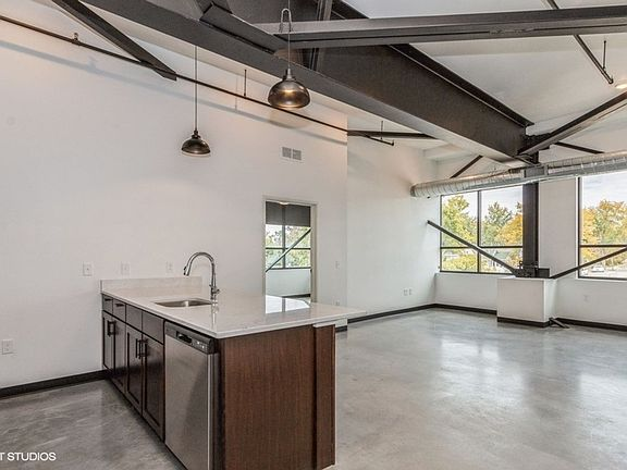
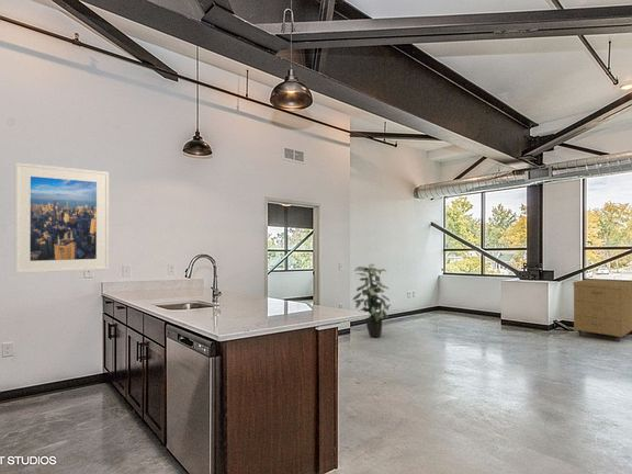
+ storage cabinet (602, 308)
+ indoor plant (371, 300)
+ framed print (65, 219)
